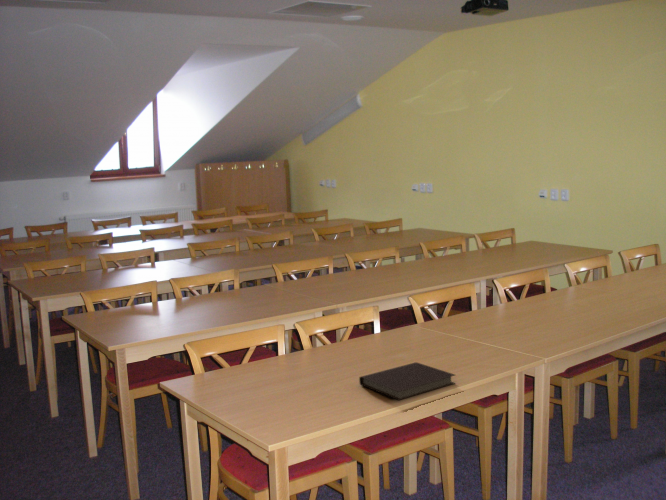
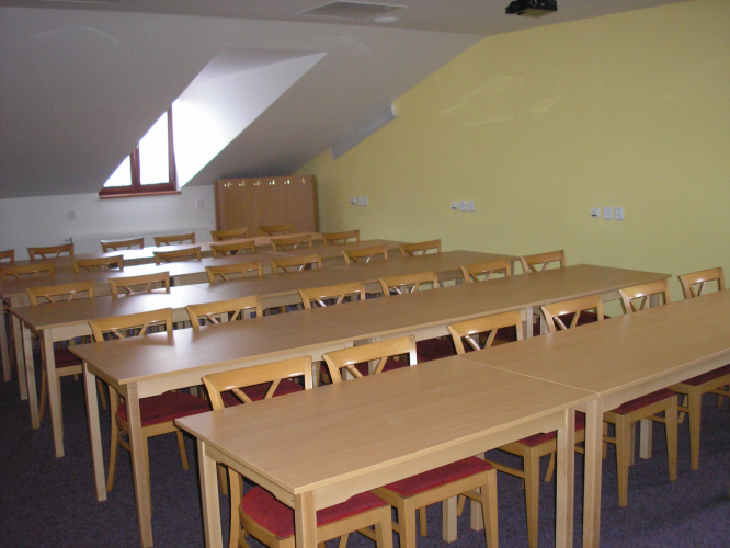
- notebook (407, 379)
